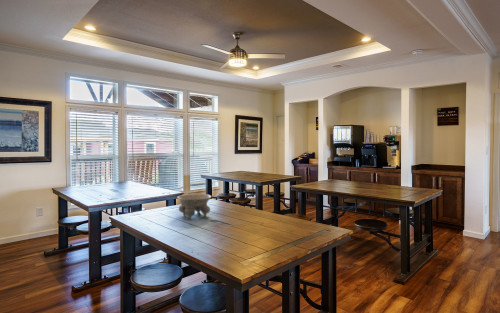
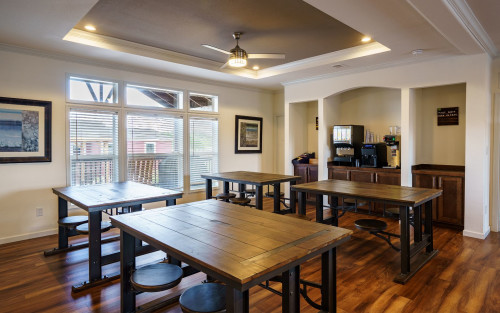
- bowl (194, 206)
